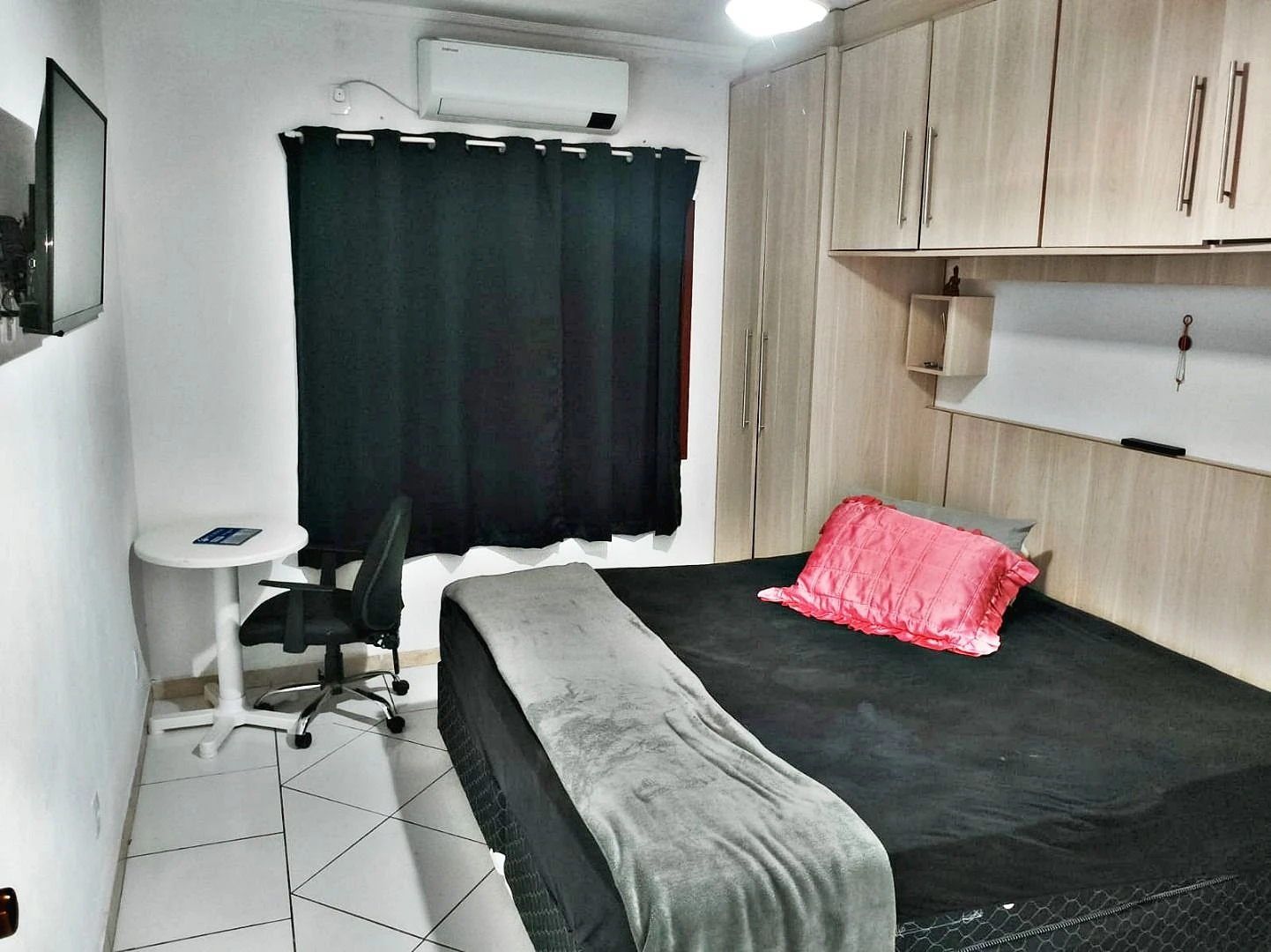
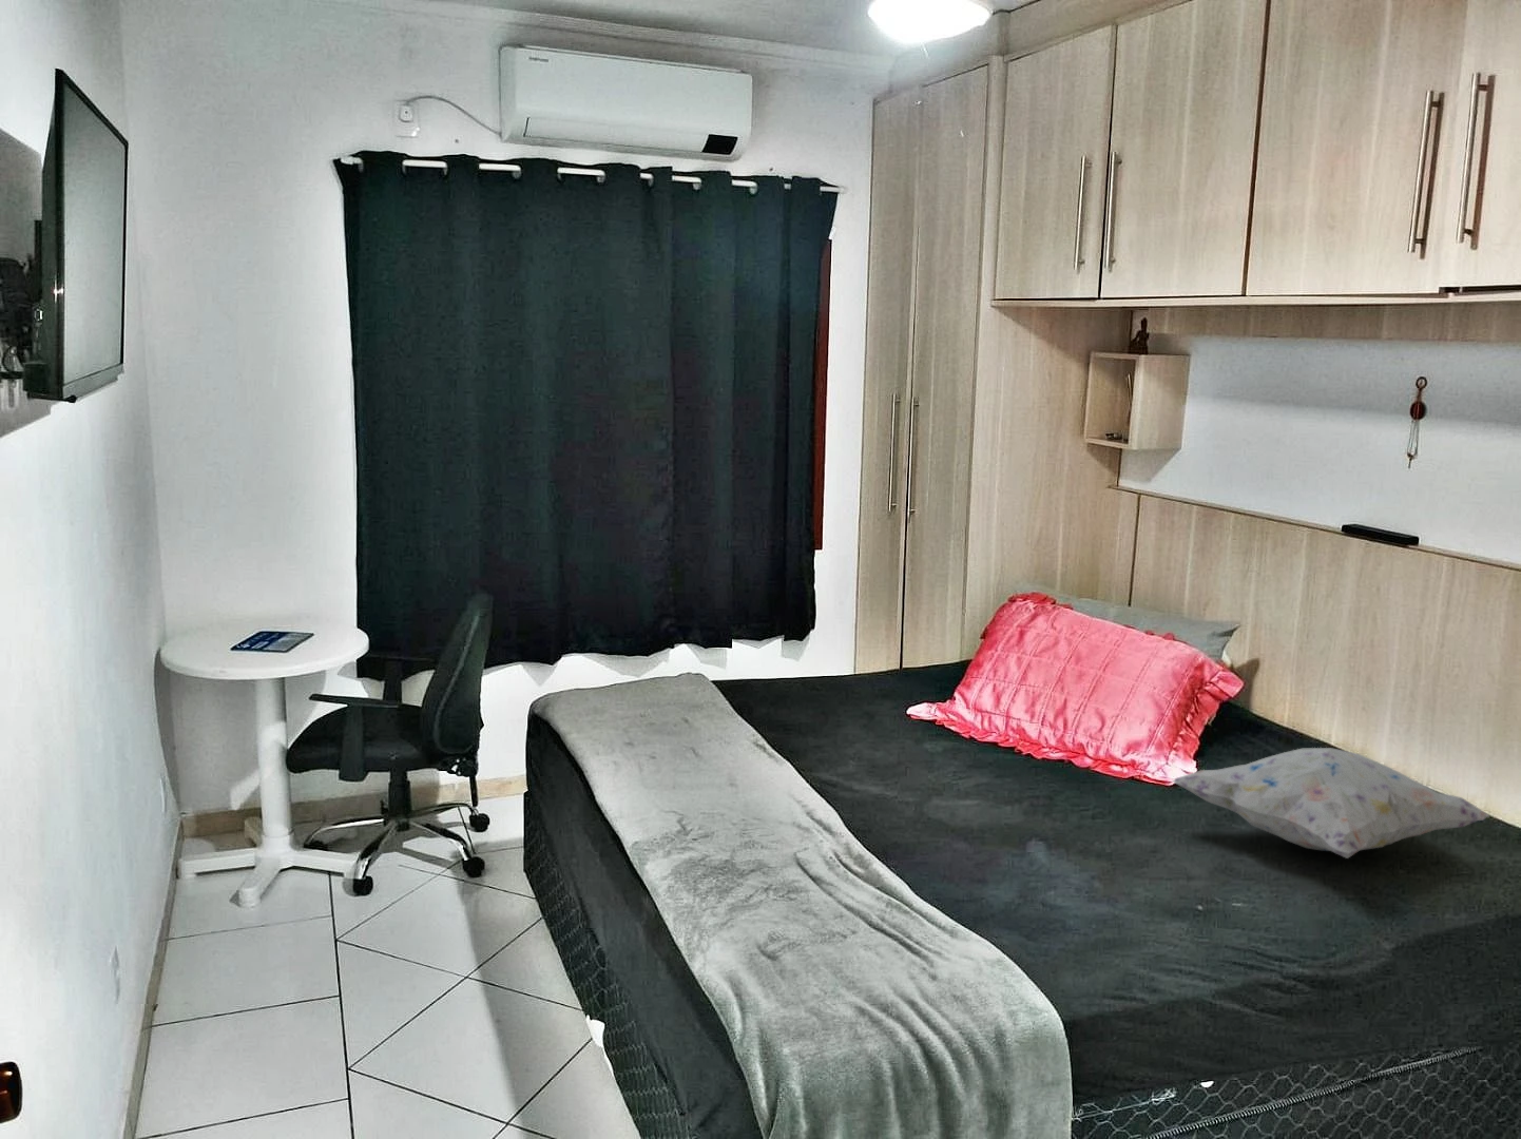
+ decorative pillow (1328, 798)
